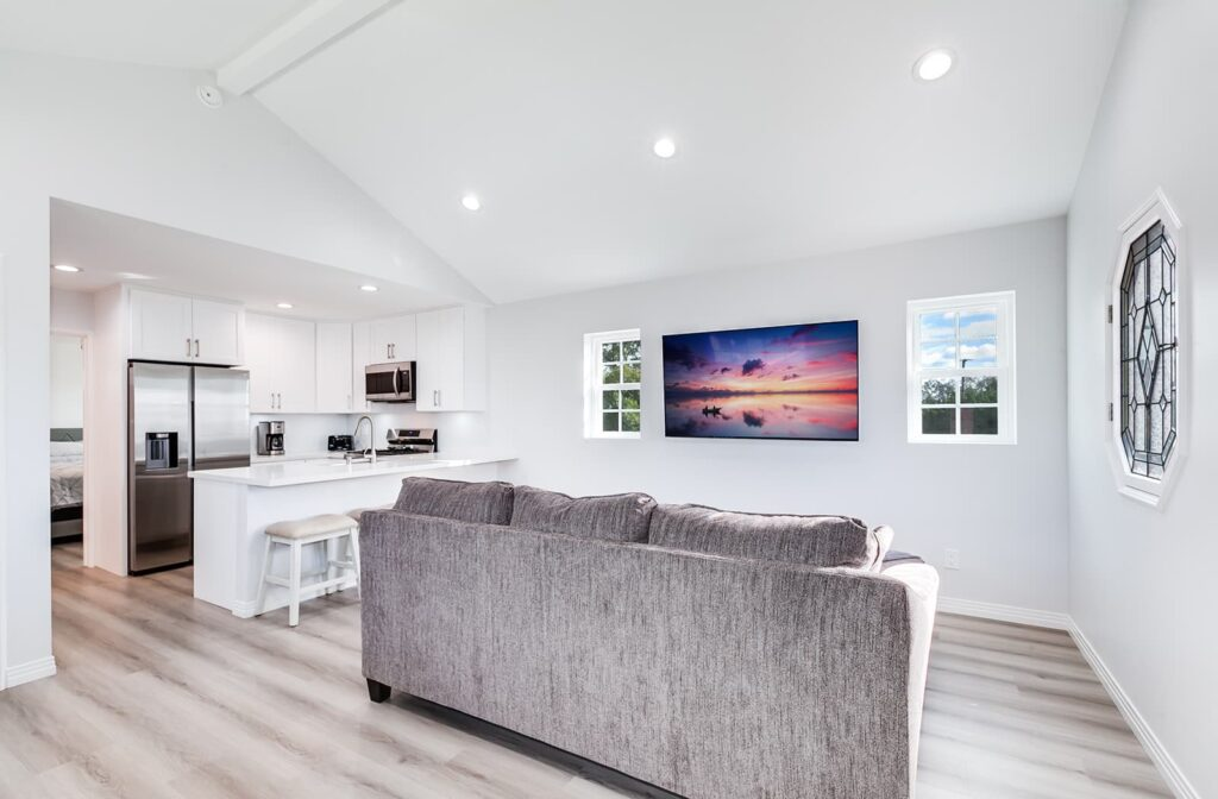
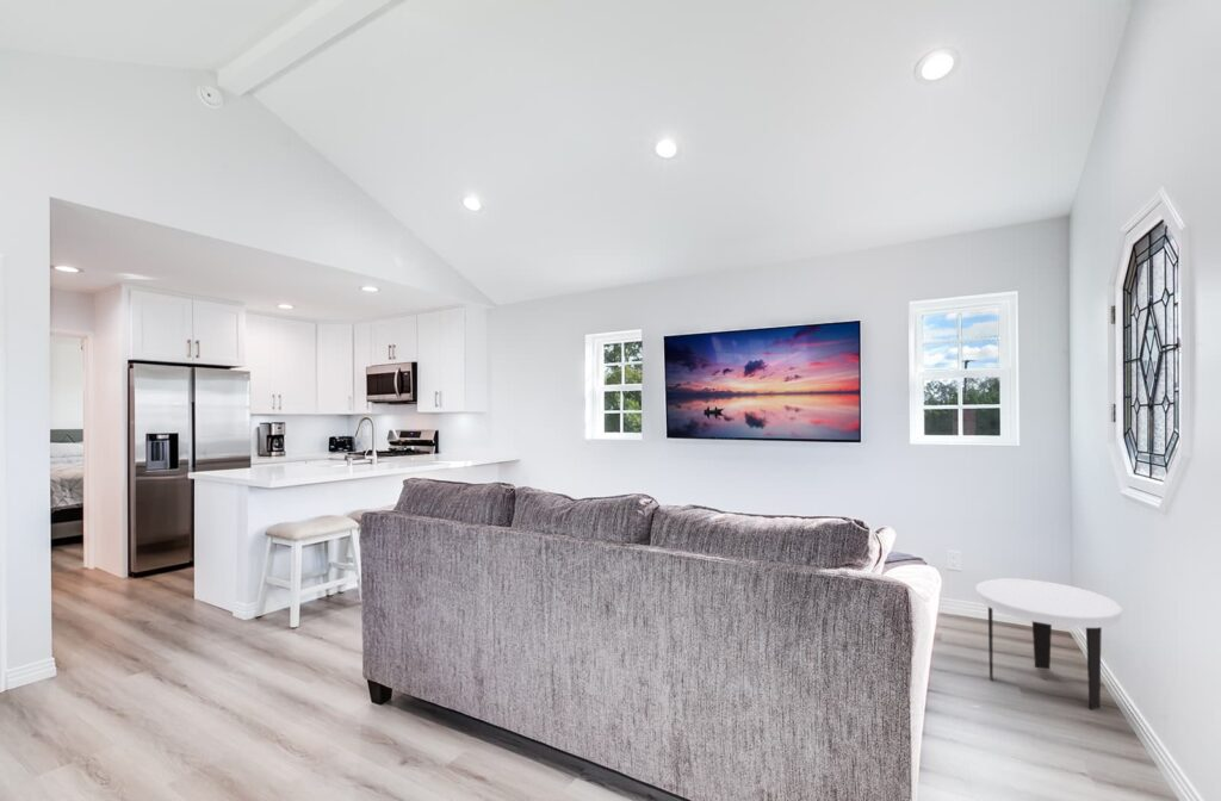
+ side table (1045, 640)
